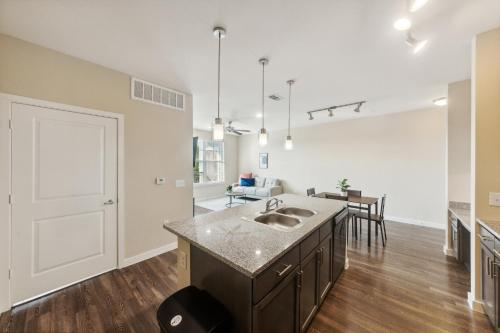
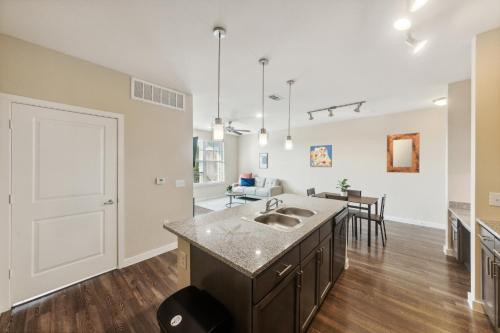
+ wall art (320, 156)
+ home mirror (402, 153)
